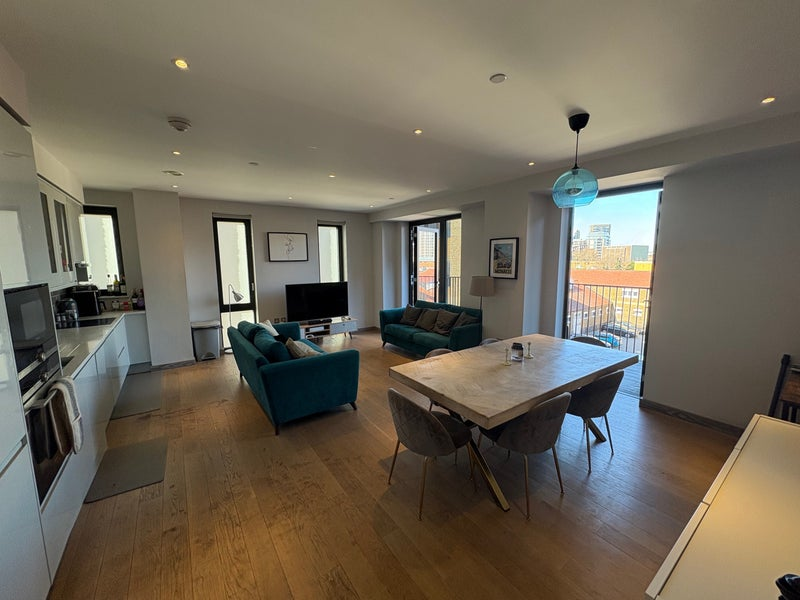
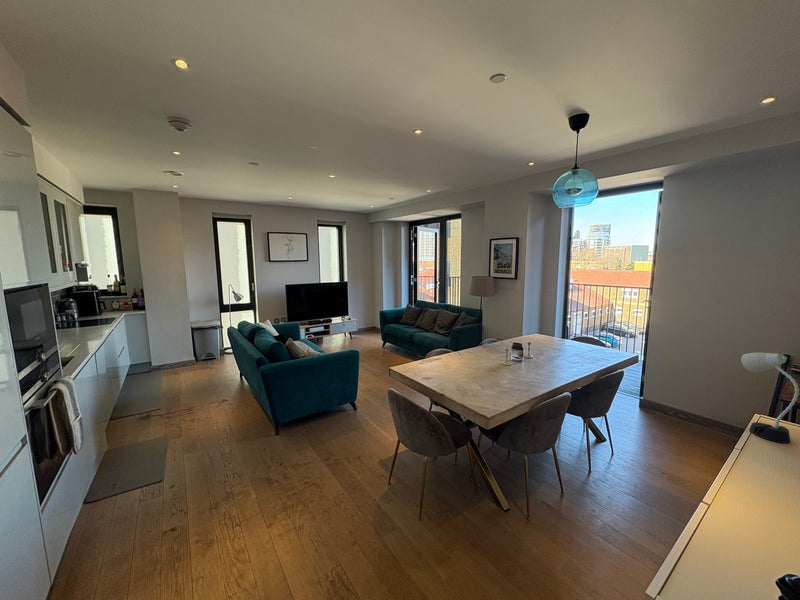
+ desk lamp (760, 371)
